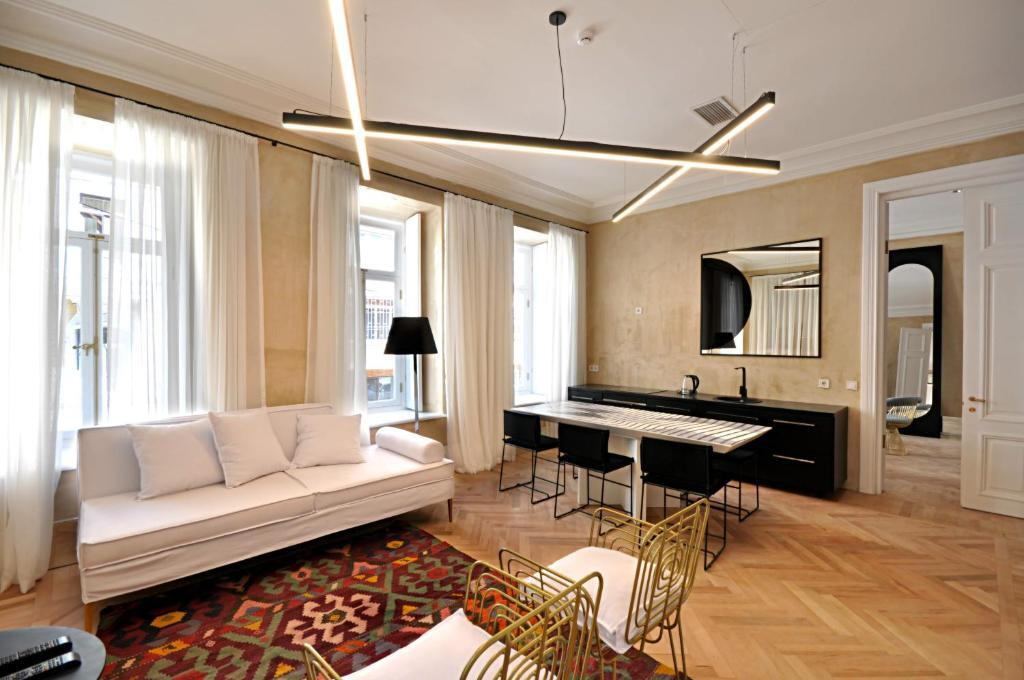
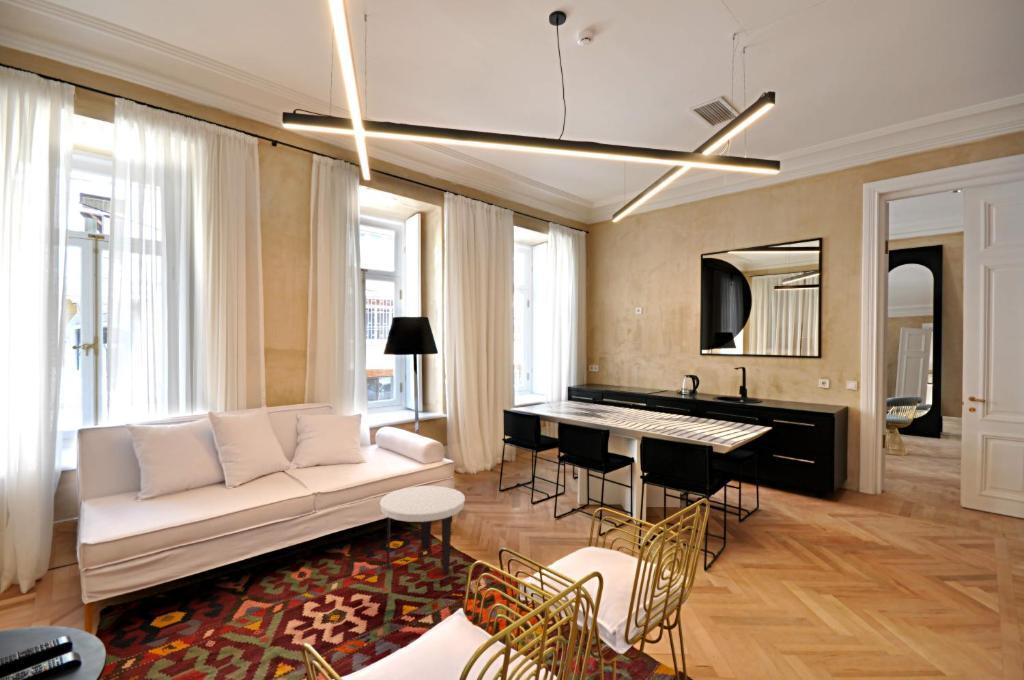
+ side table (422, 530)
